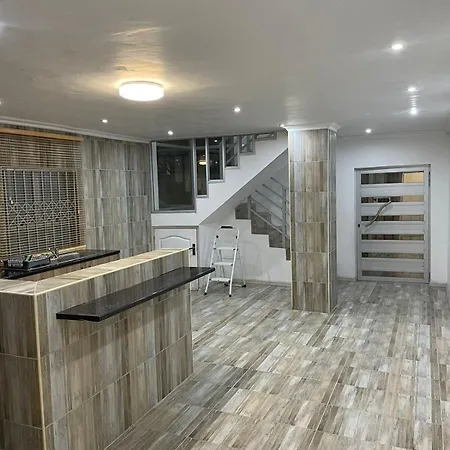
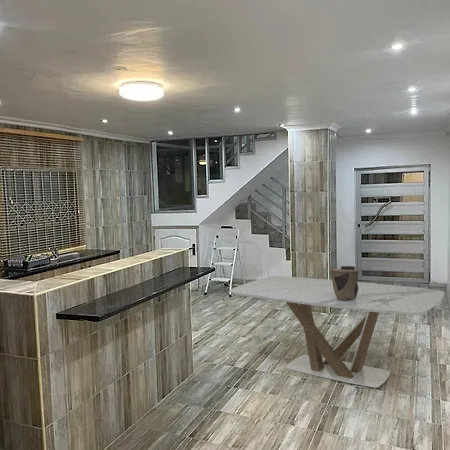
+ decorative bowl (344, 283)
+ dining table (322, 335)
